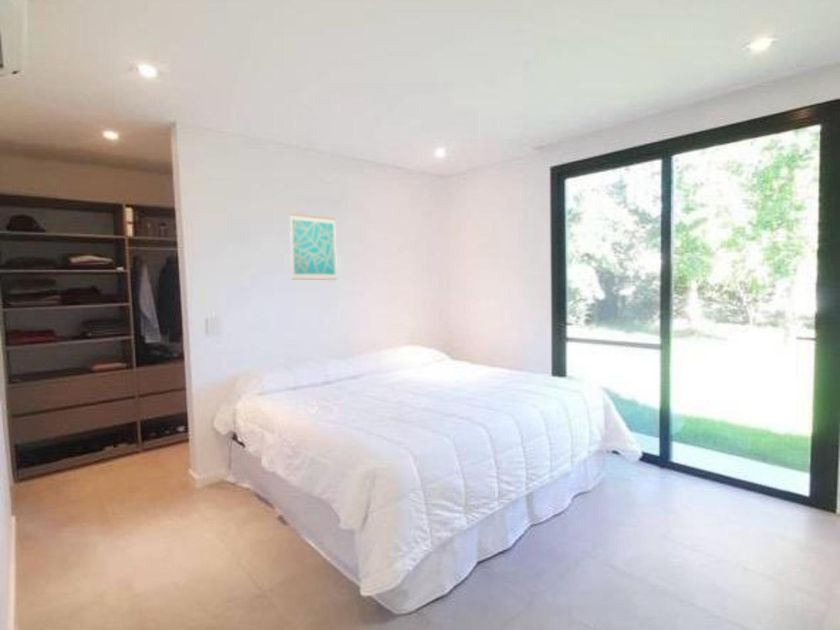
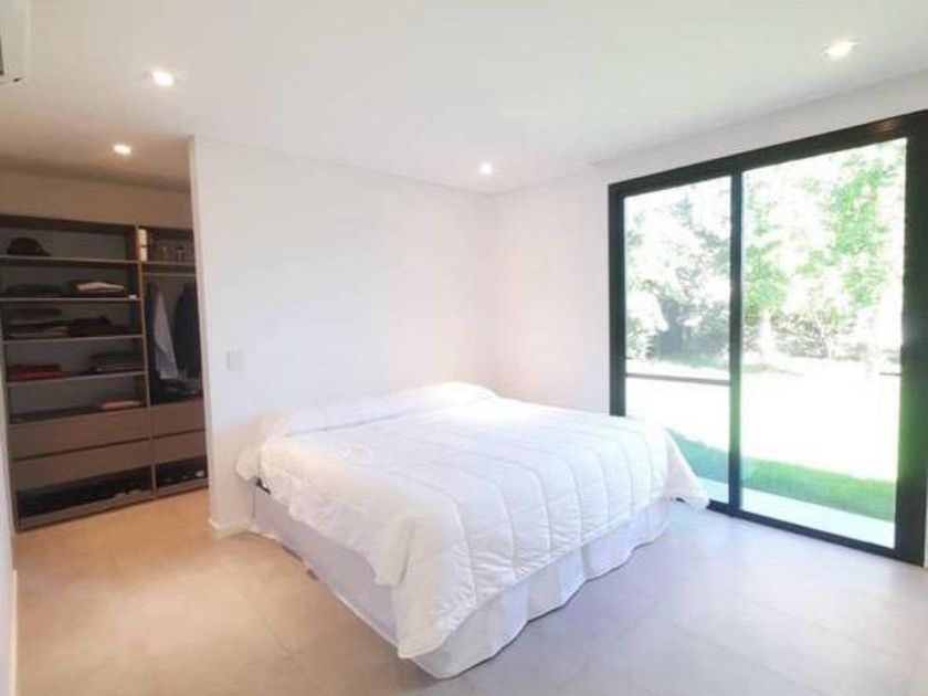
- wall art (314, 247)
